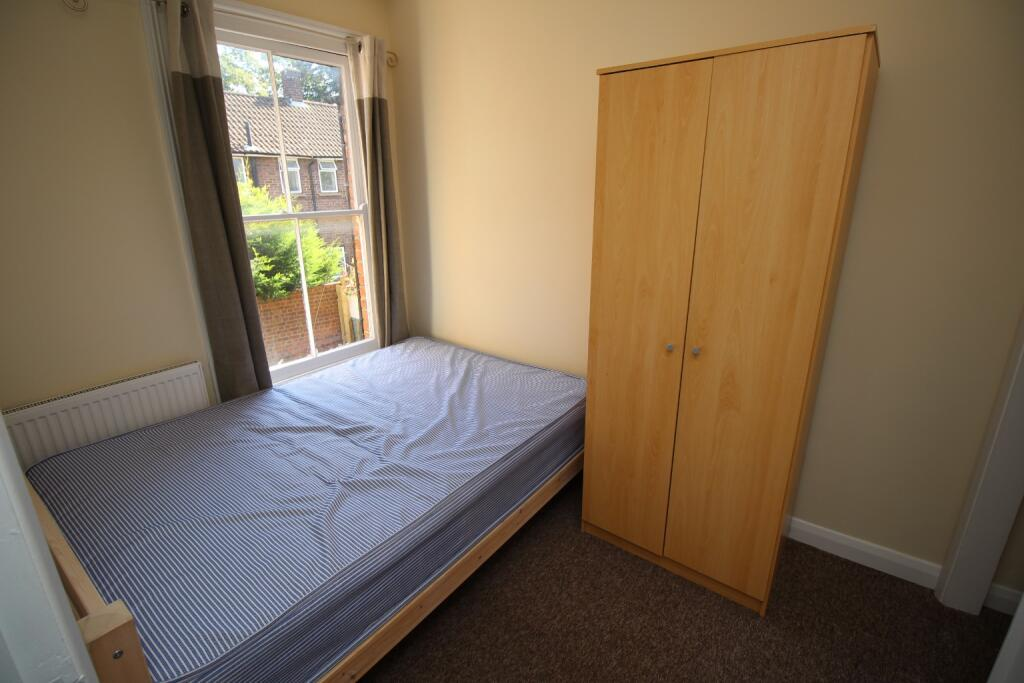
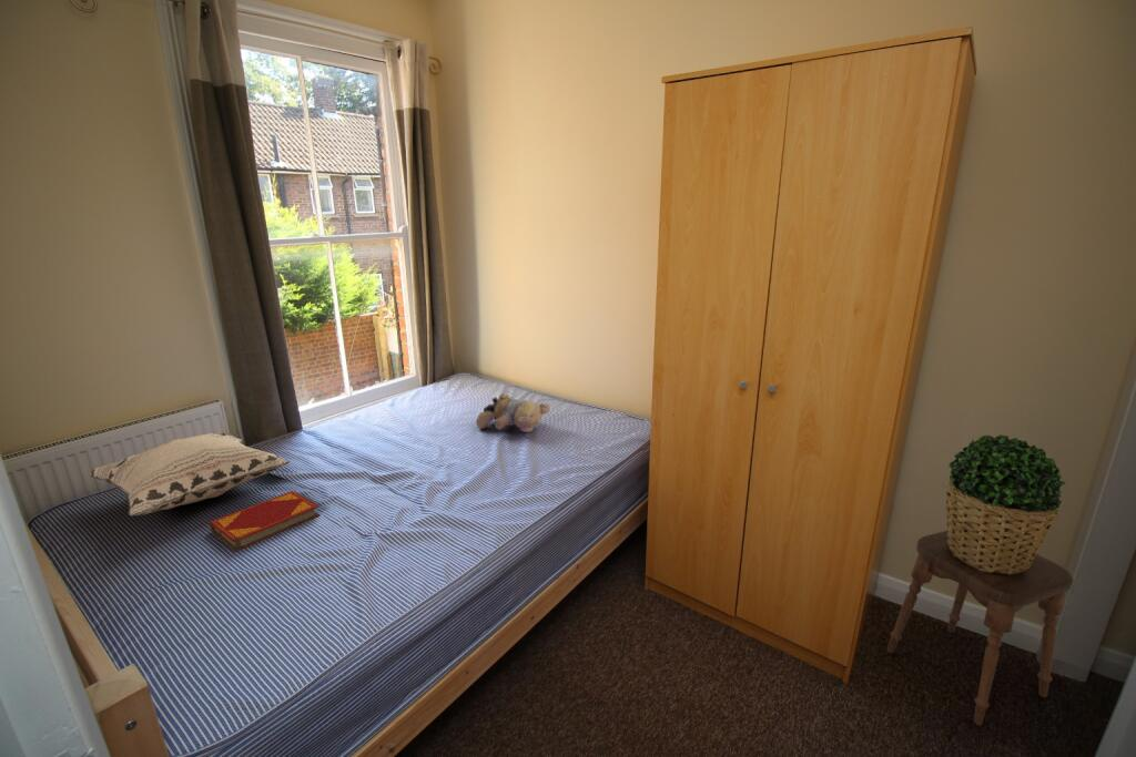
+ decorative pillow (191, 468)
+ teddy bear (513, 411)
+ stool (984, 620)
+ potted plant (998, 499)
+ hardback book (266, 518)
